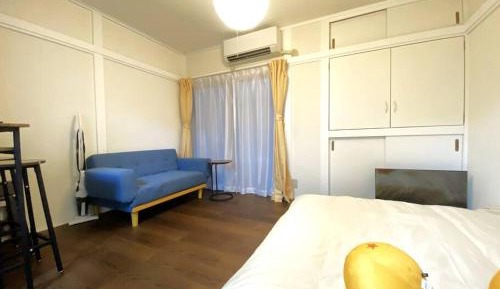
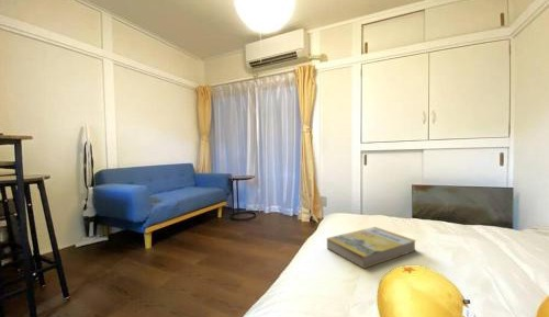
+ book (370, 244)
